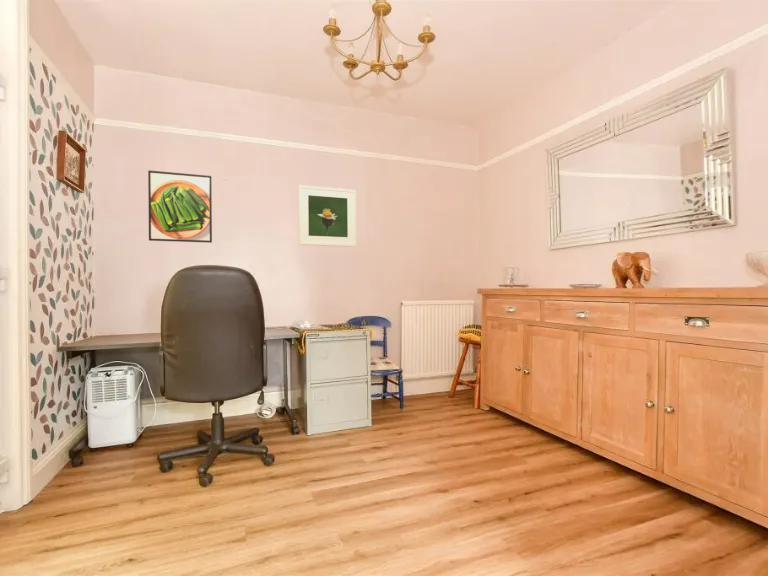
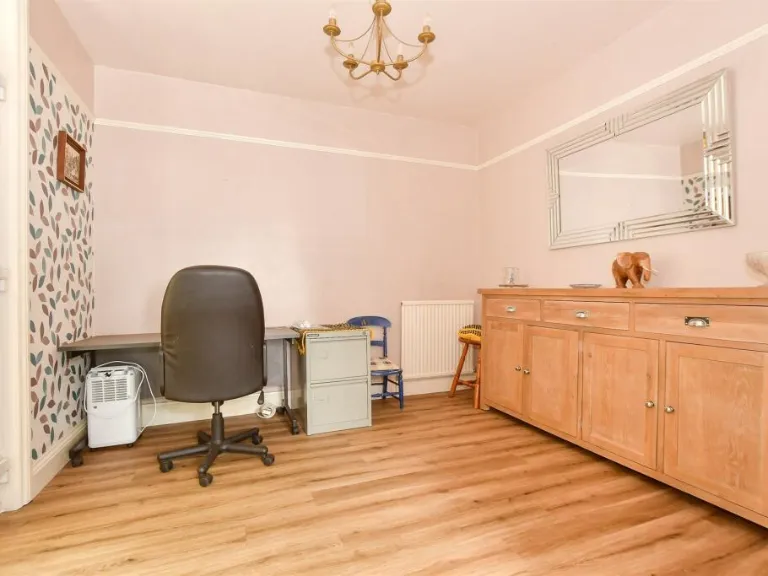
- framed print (328, 216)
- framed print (181, 207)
